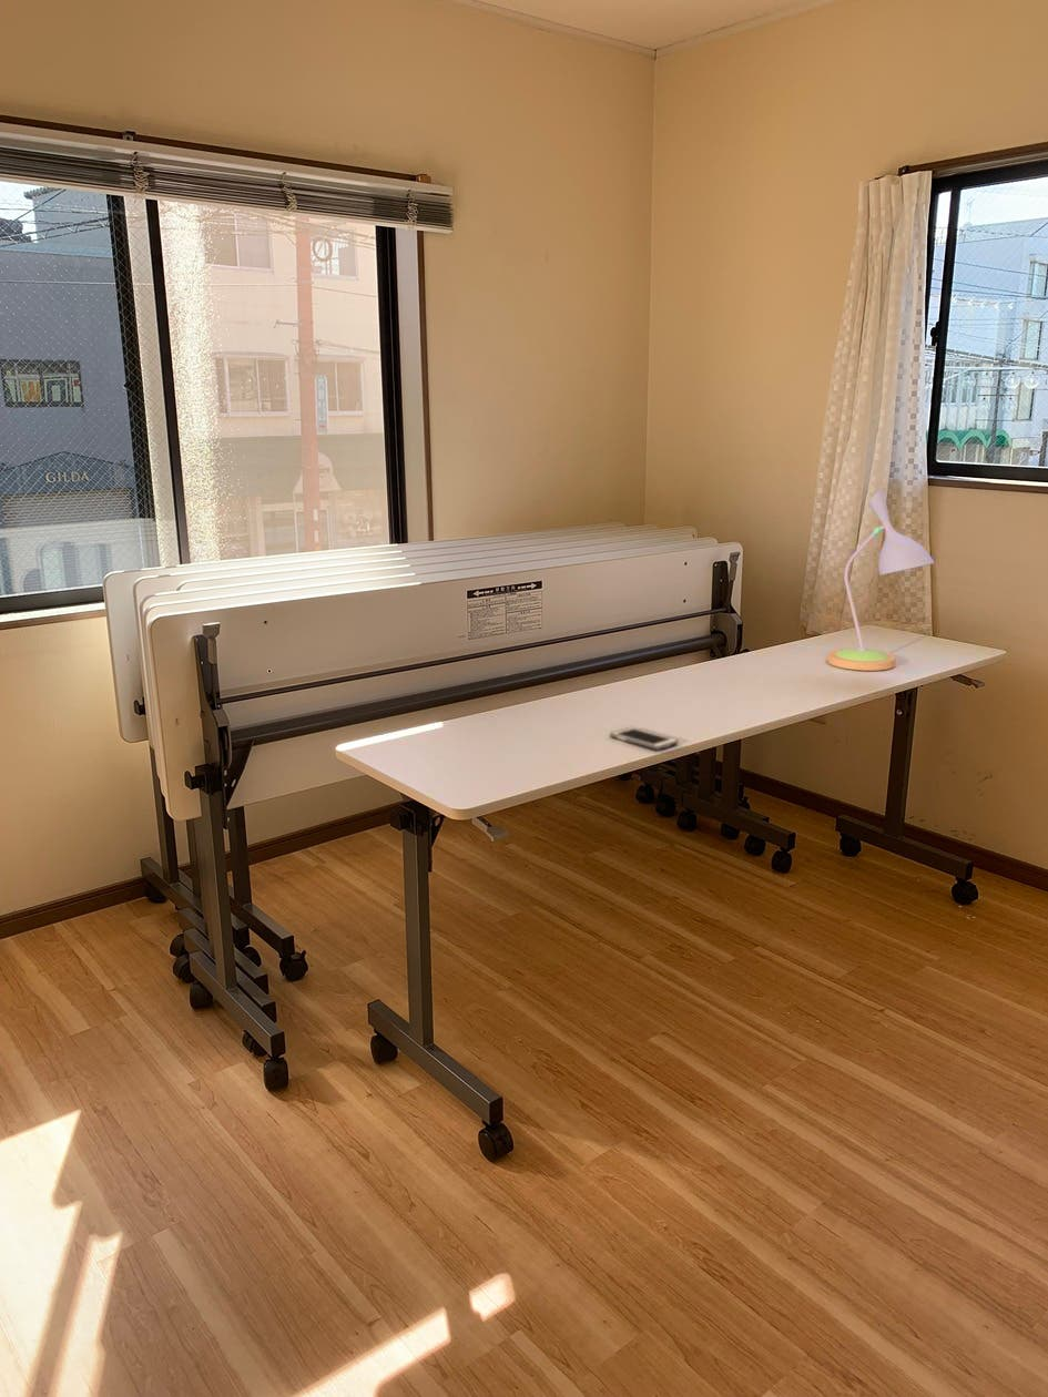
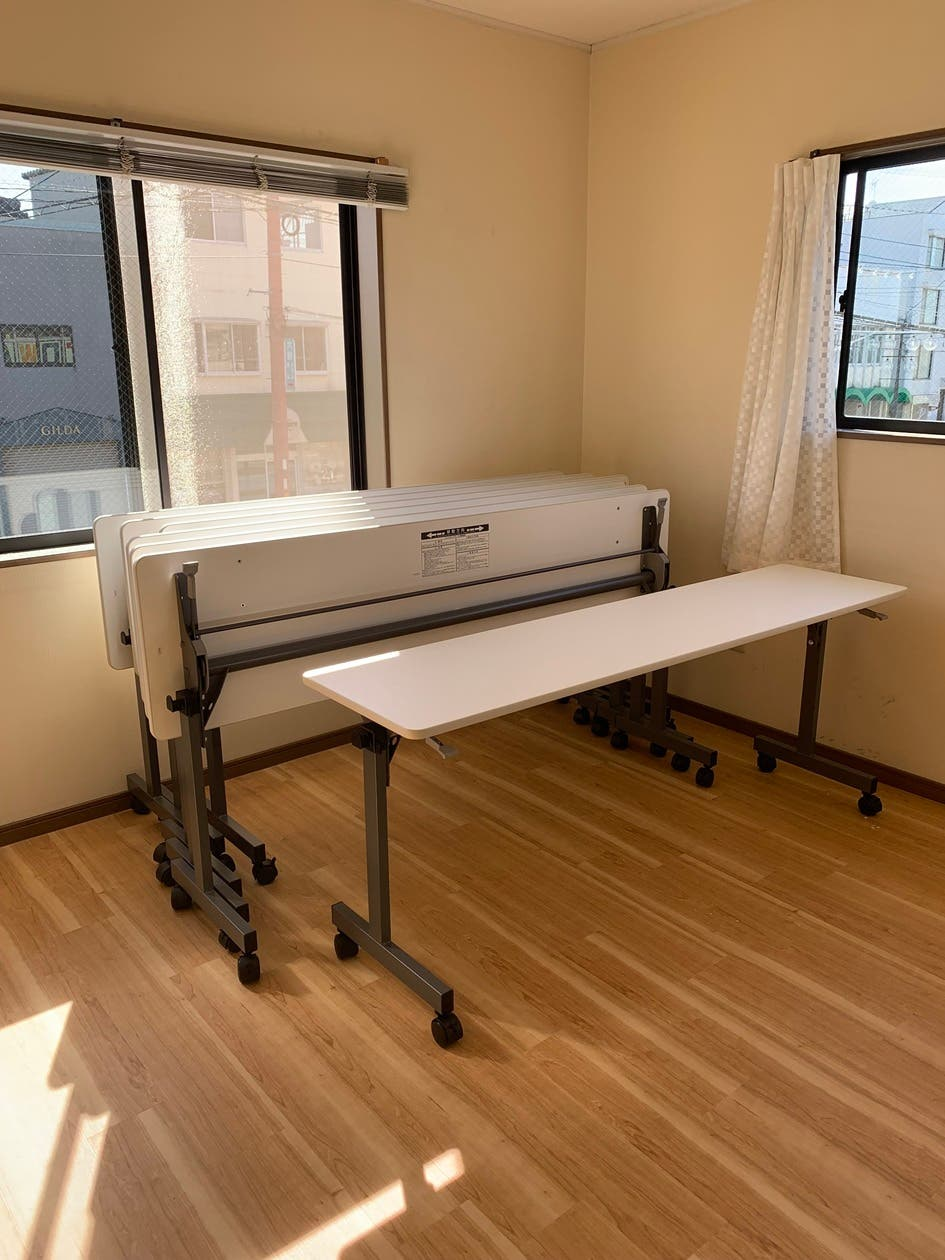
- cell phone (643, 738)
- desk lamp (882, 574)
